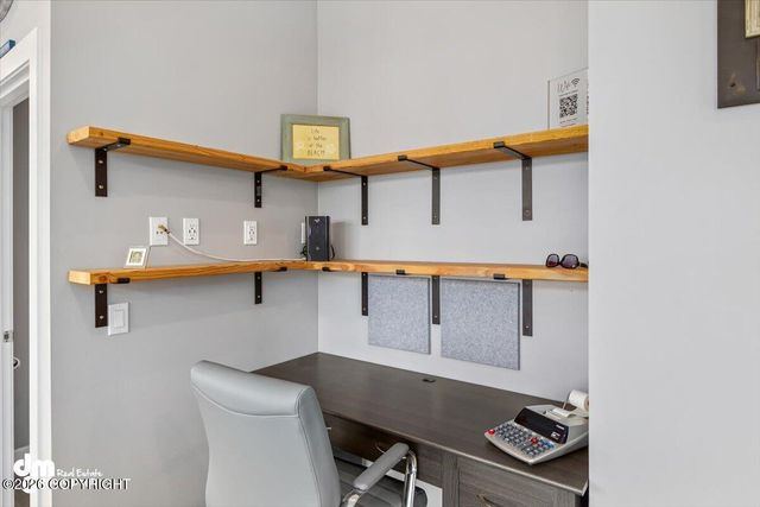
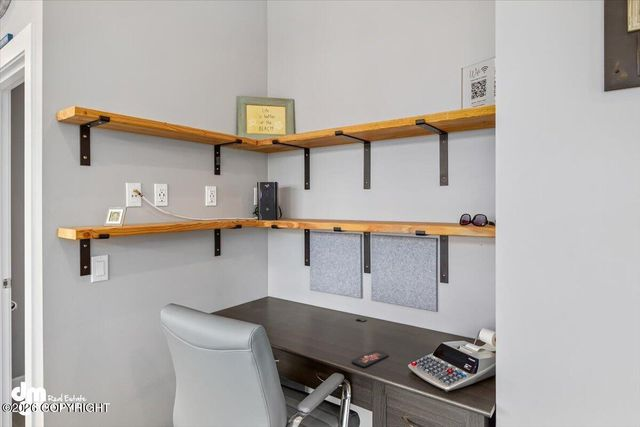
+ smartphone (370, 358)
